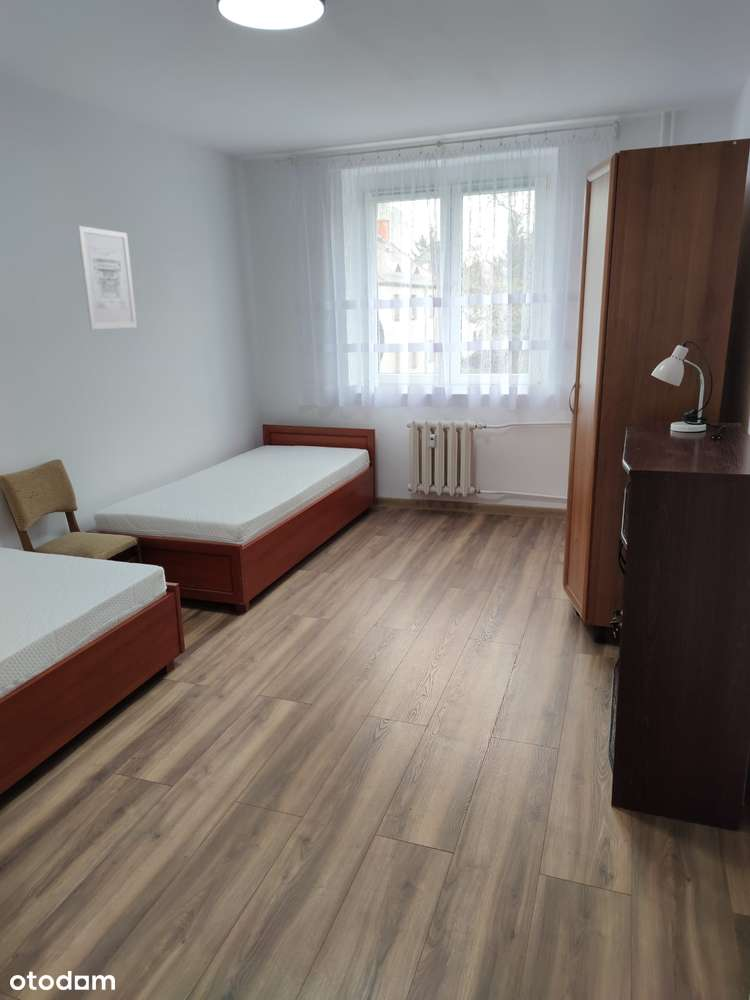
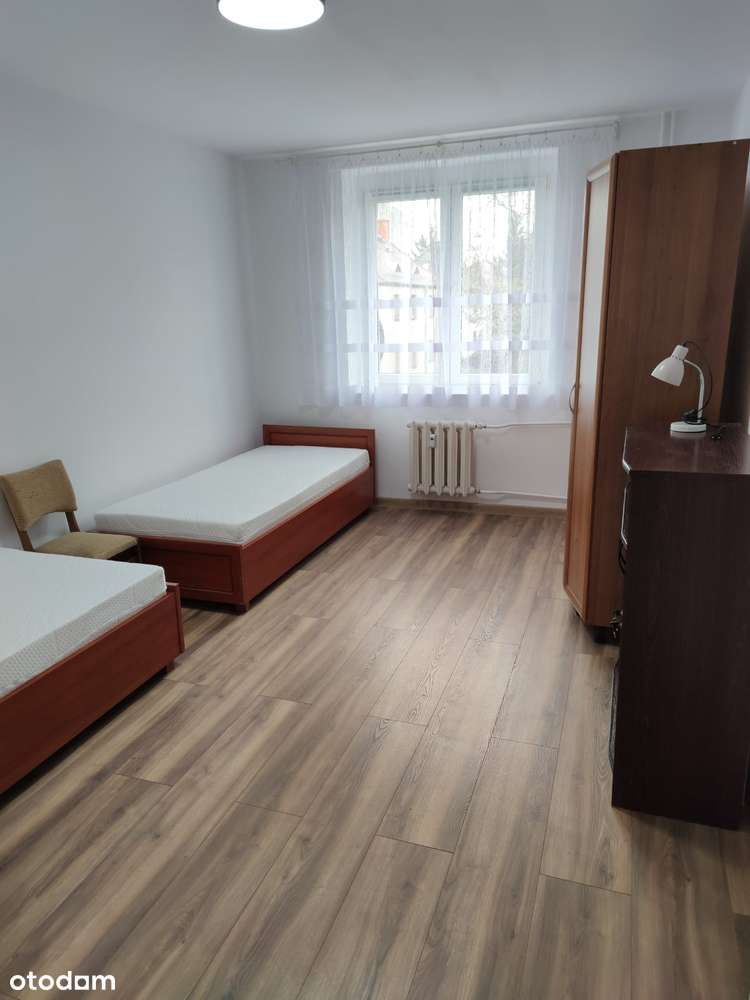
- wall art (109, 279)
